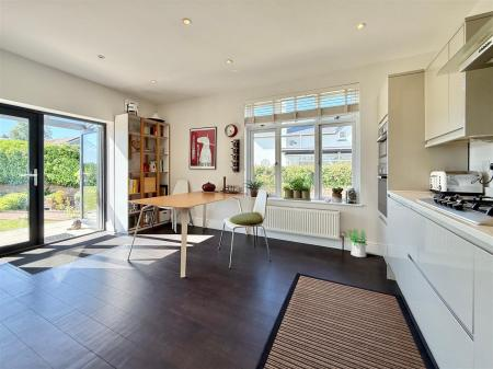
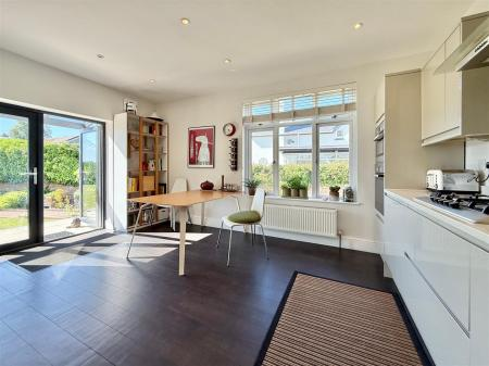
- potted plant (356, 241)
